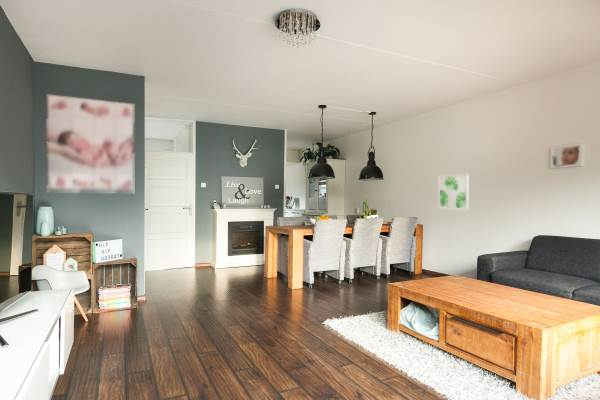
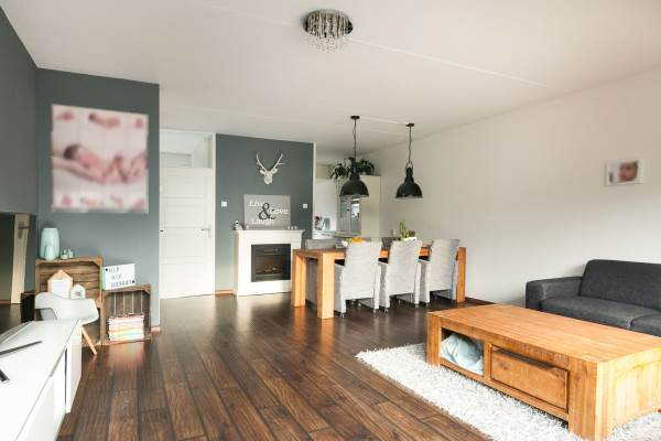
- wall art (452, 192)
